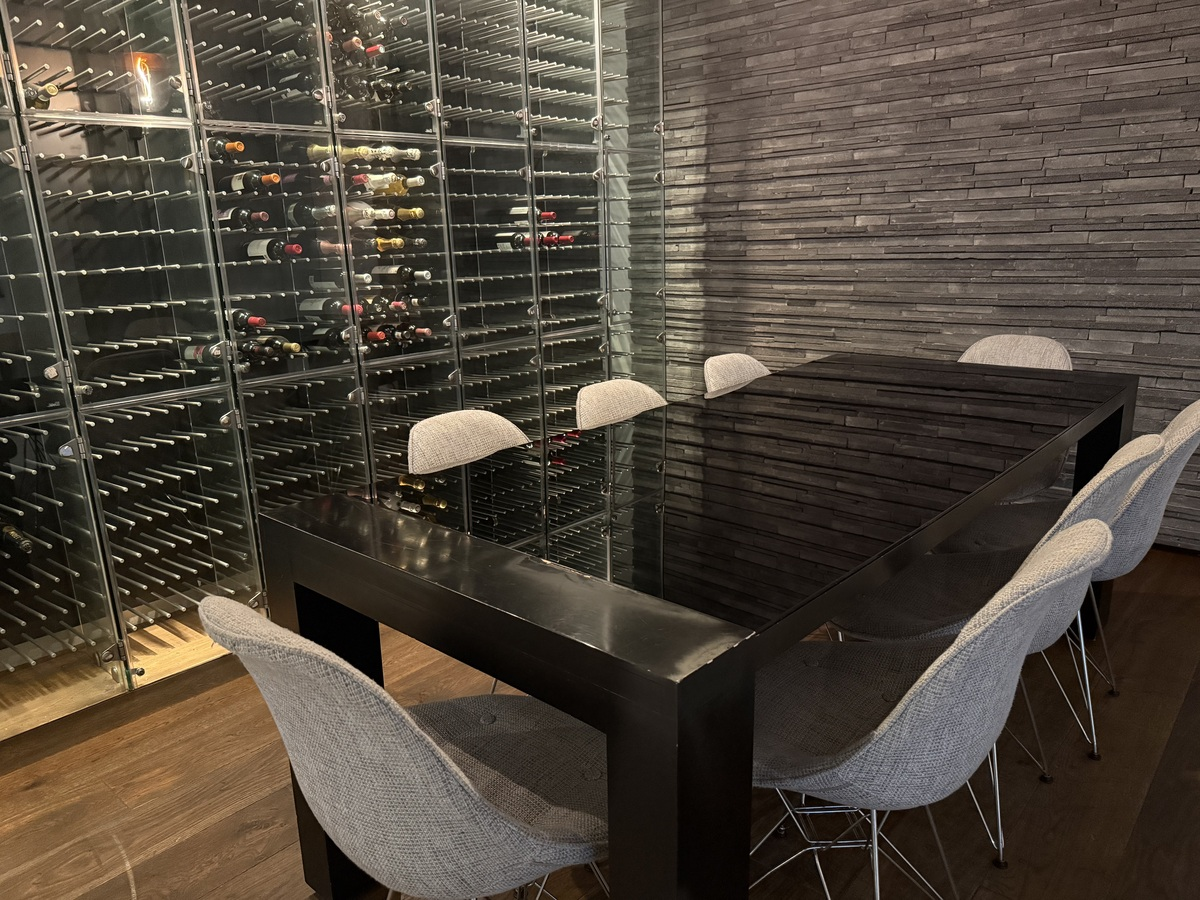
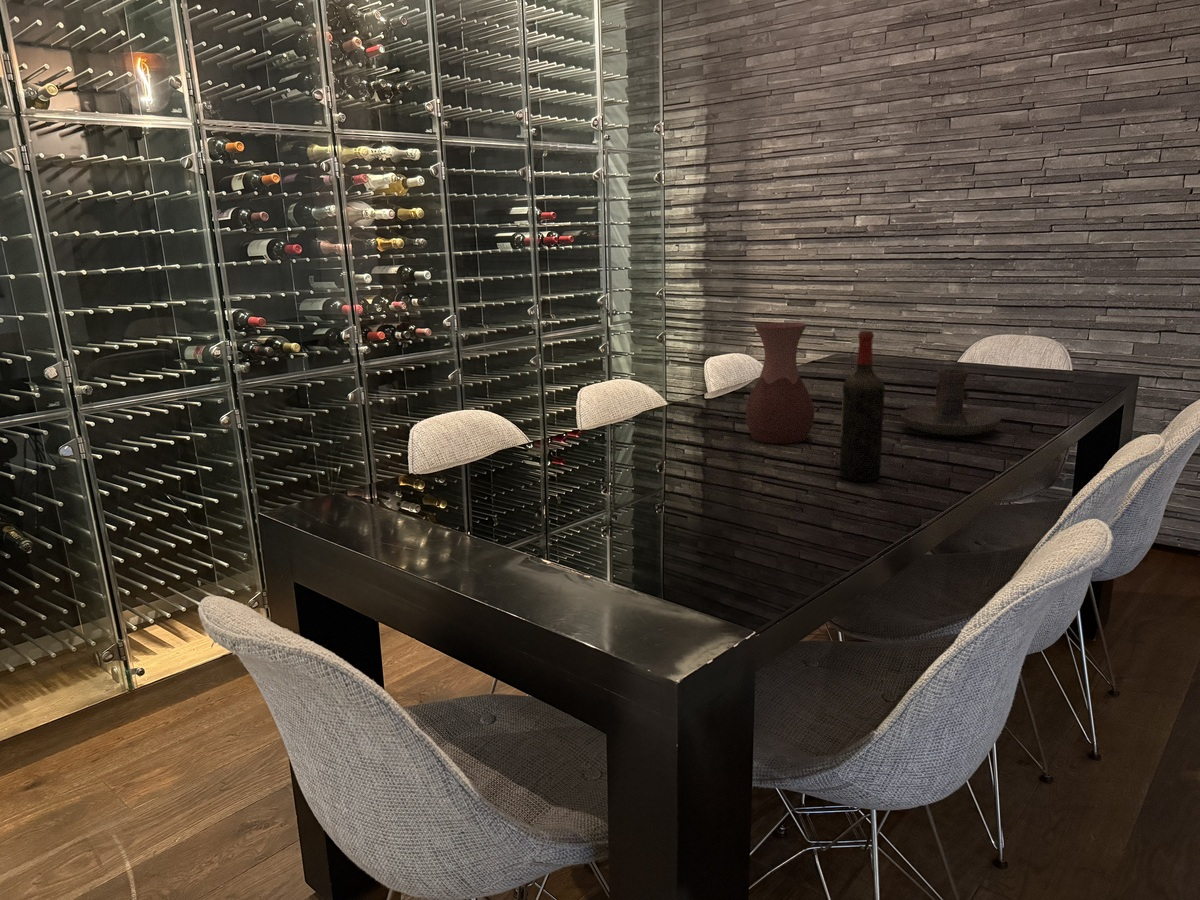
+ wine bottle (862, 405)
+ candle holder (948, 399)
+ vase (780, 382)
